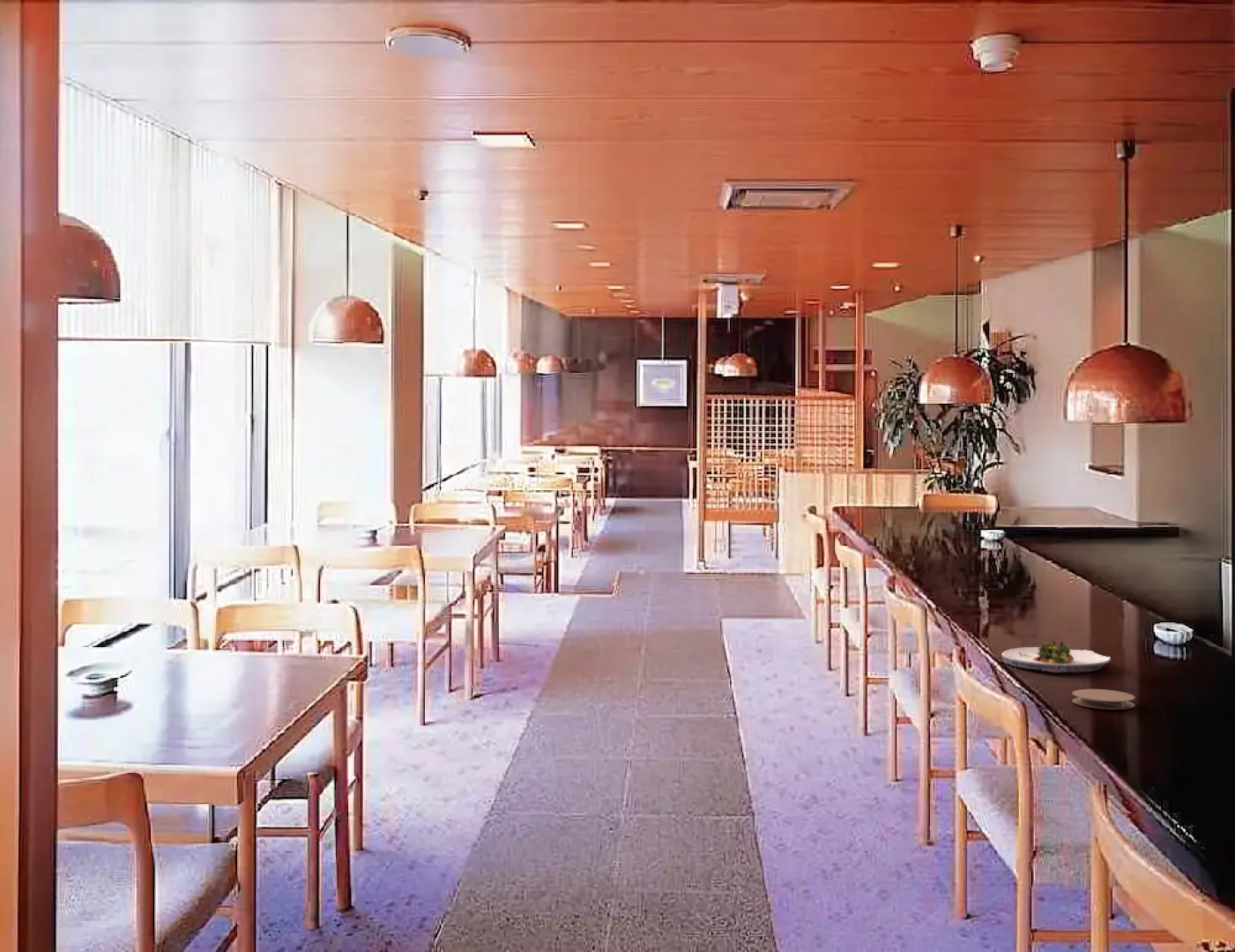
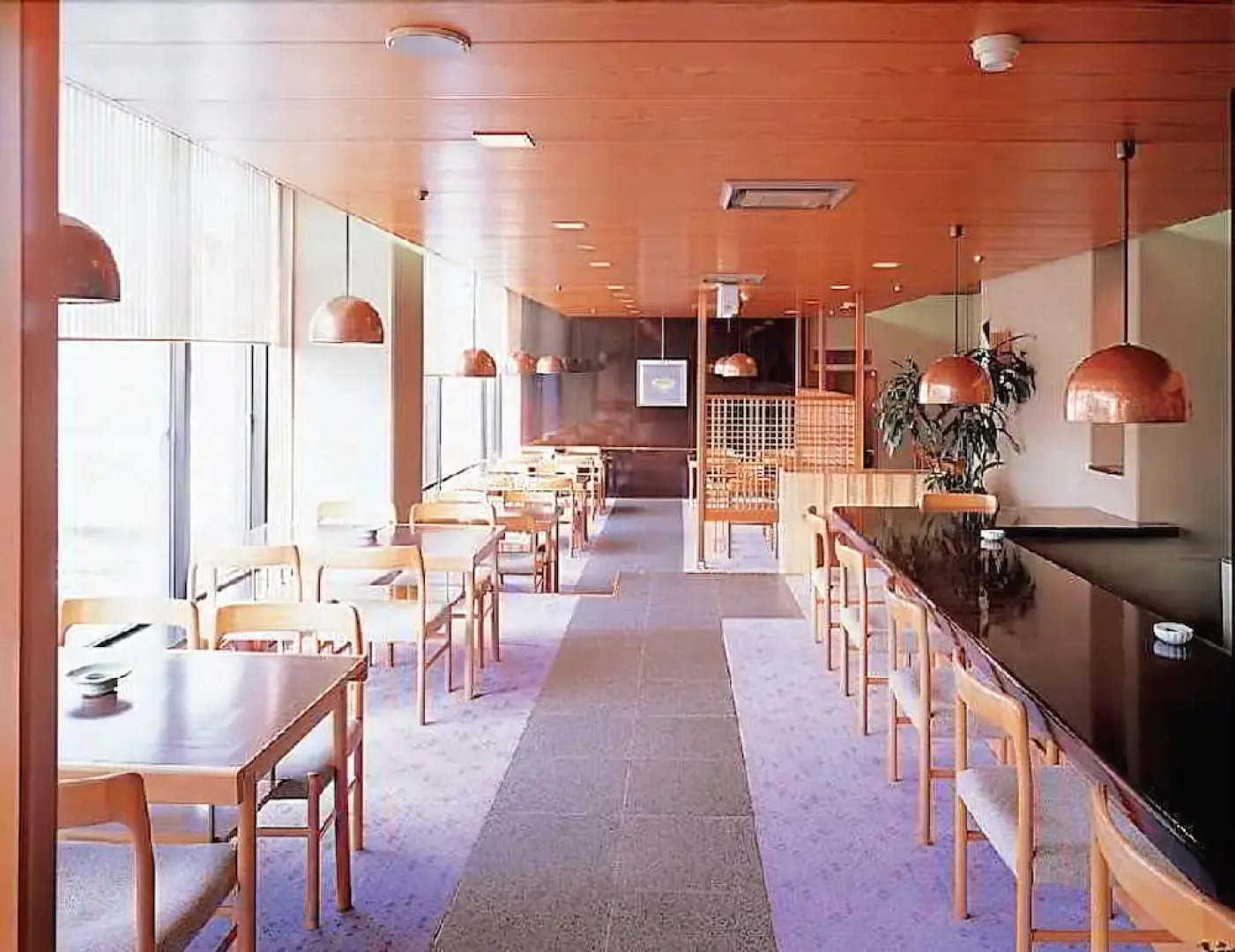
- coaster (1103, 698)
- salad plate (1053, 651)
